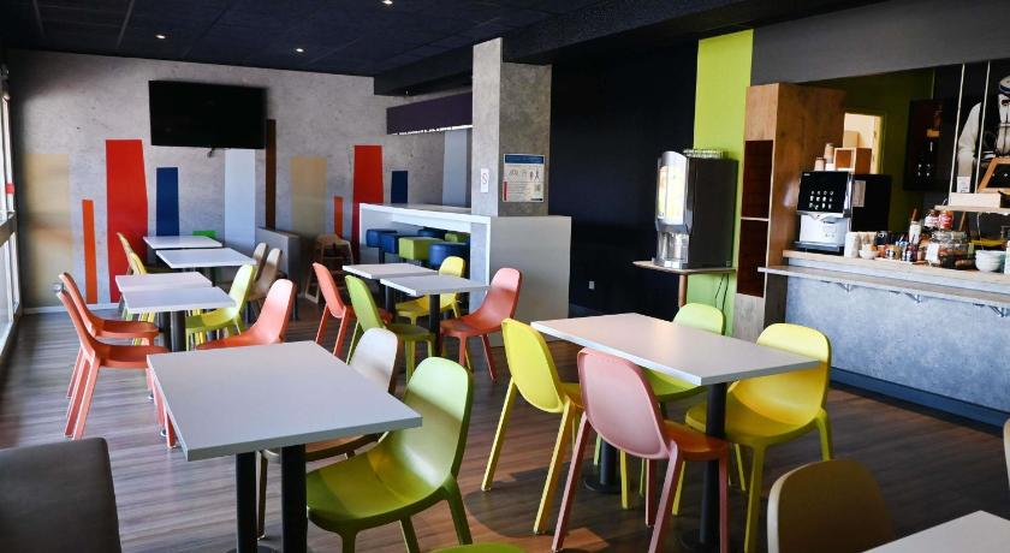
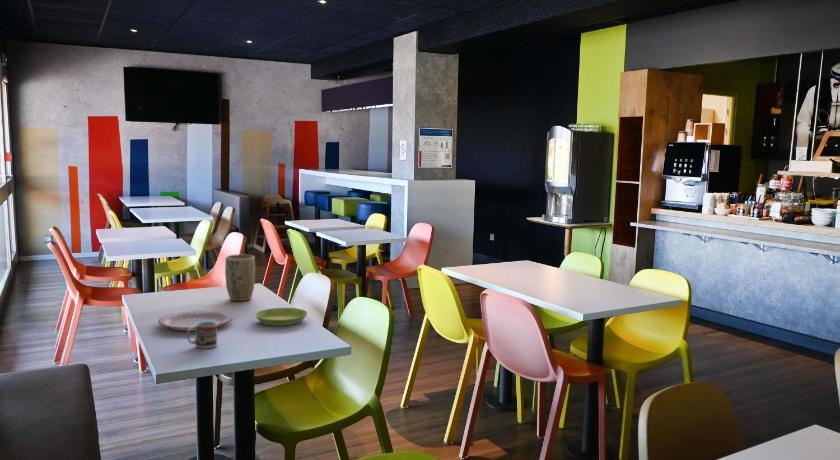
+ plate (196, 321)
+ saucer (281, 317)
+ cup (202, 334)
+ plant pot (240, 277)
